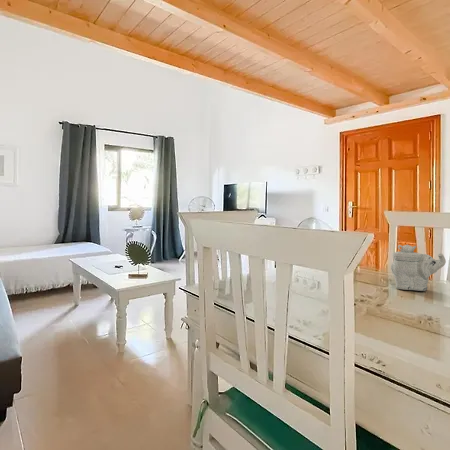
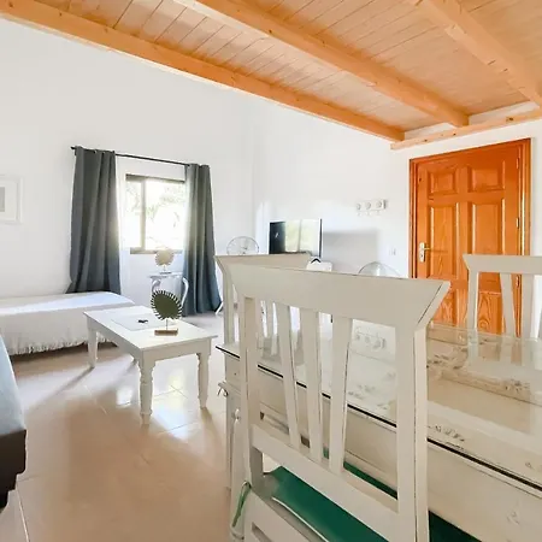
- teapot (417, 267)
